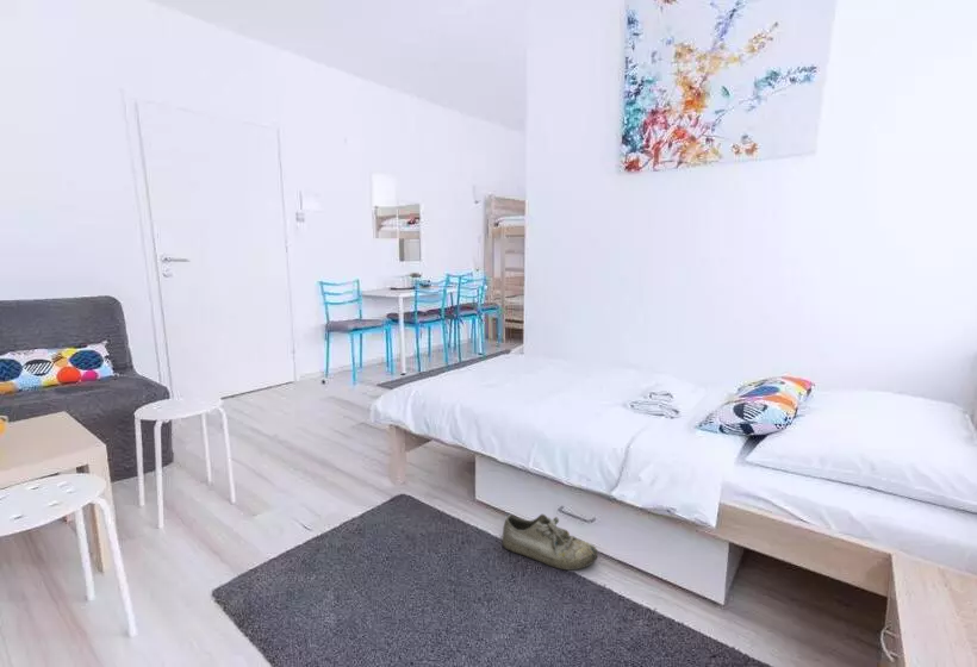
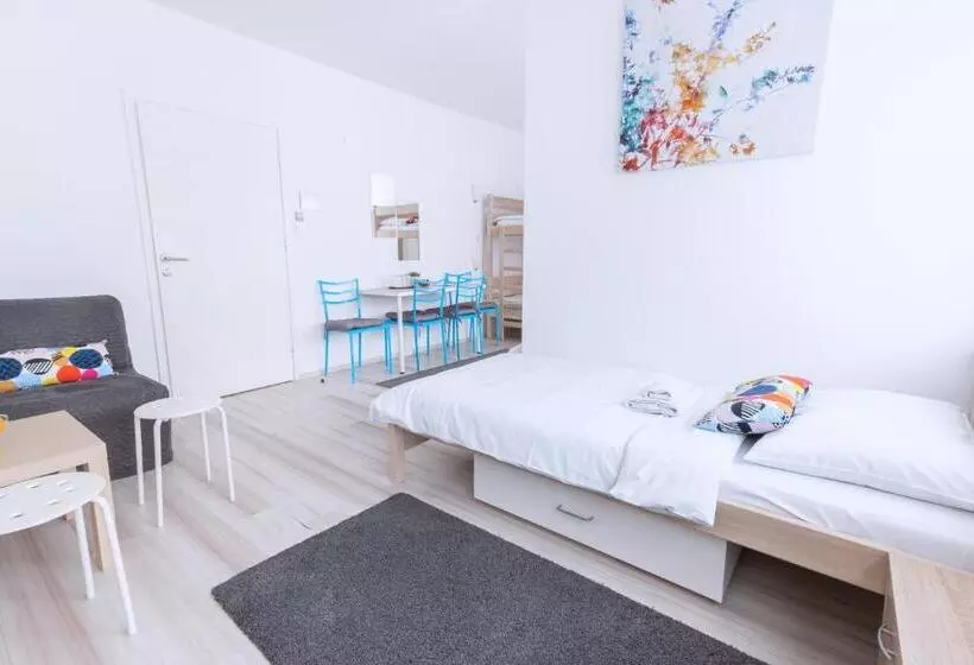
- shoe (548, 537)
